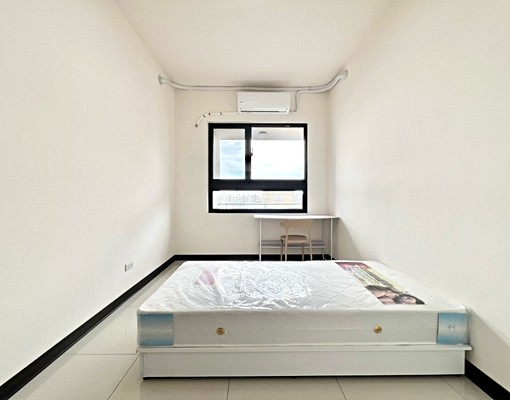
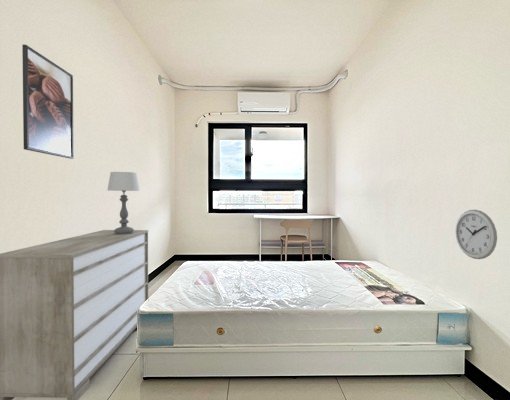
+ table lamp (123, 202)
+ wall clock (473, 234)
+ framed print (51, 108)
+ dresser (92, 295)
